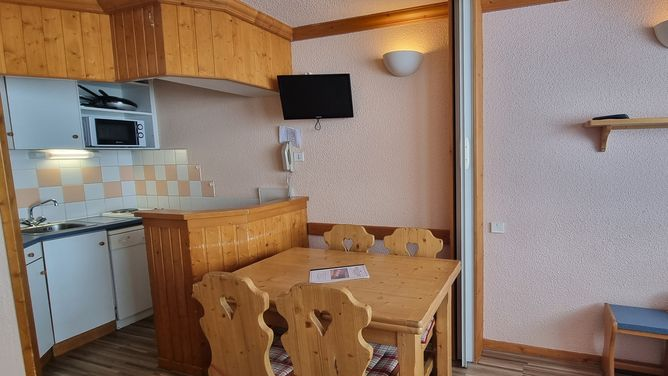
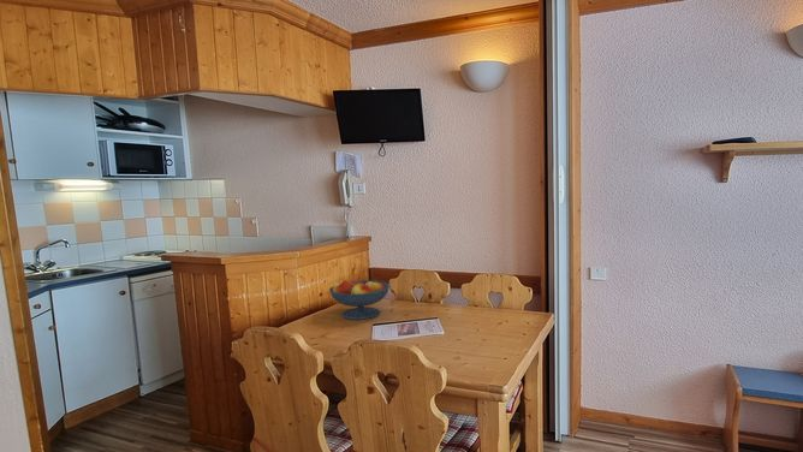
+ fruit bowl (359, 296)
